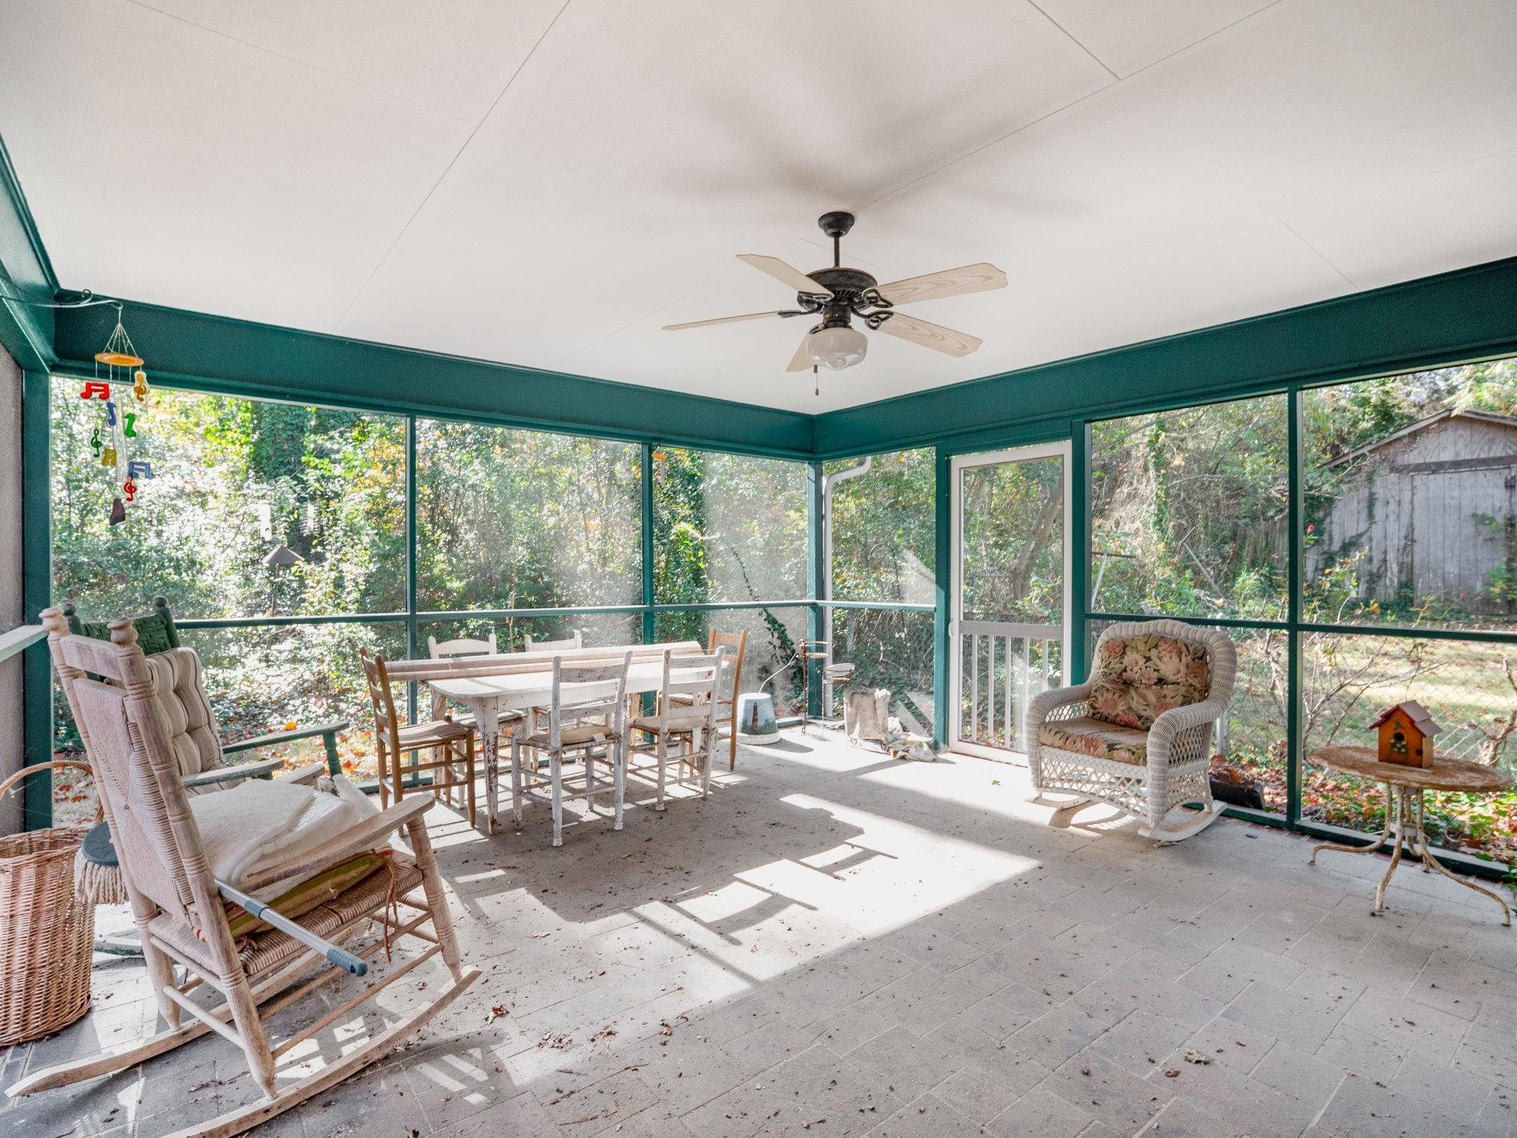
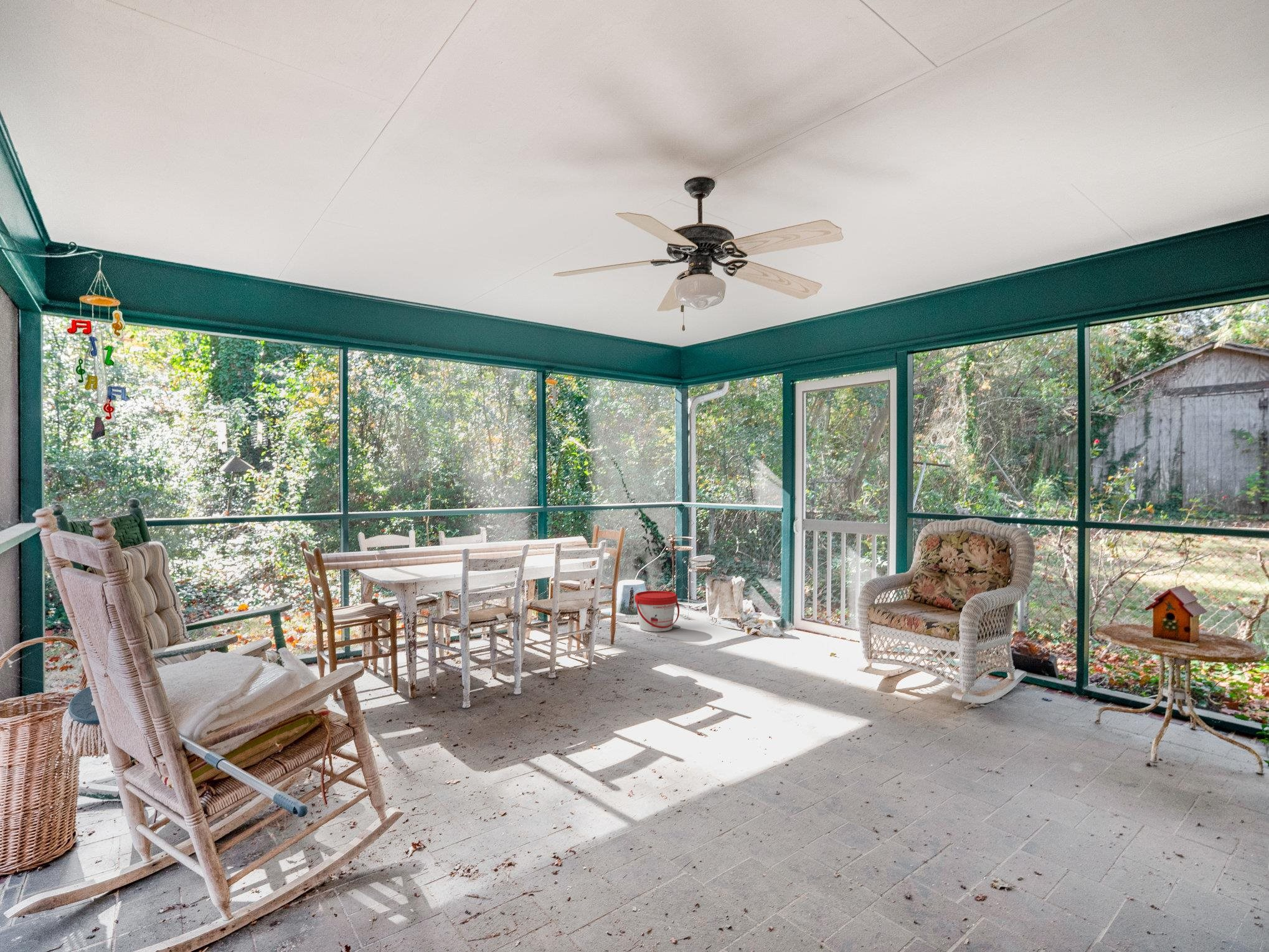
+ bucket (656, 611)
